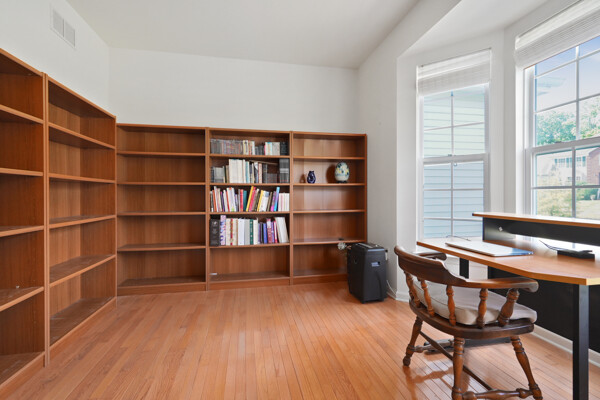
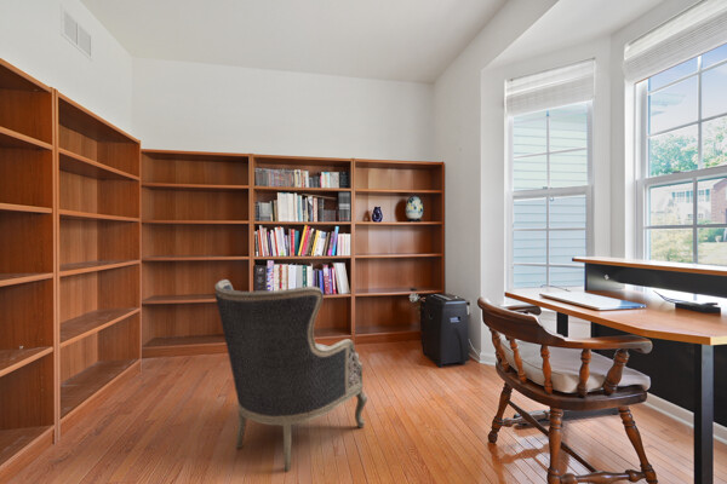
+ armchair (279, 356)
